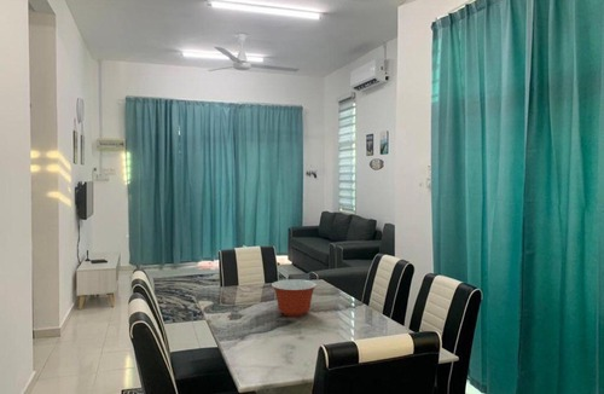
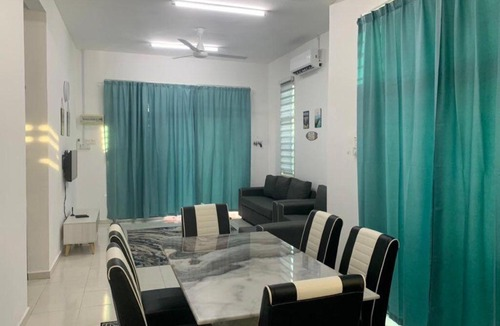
- mixing bowl (294, 299)
